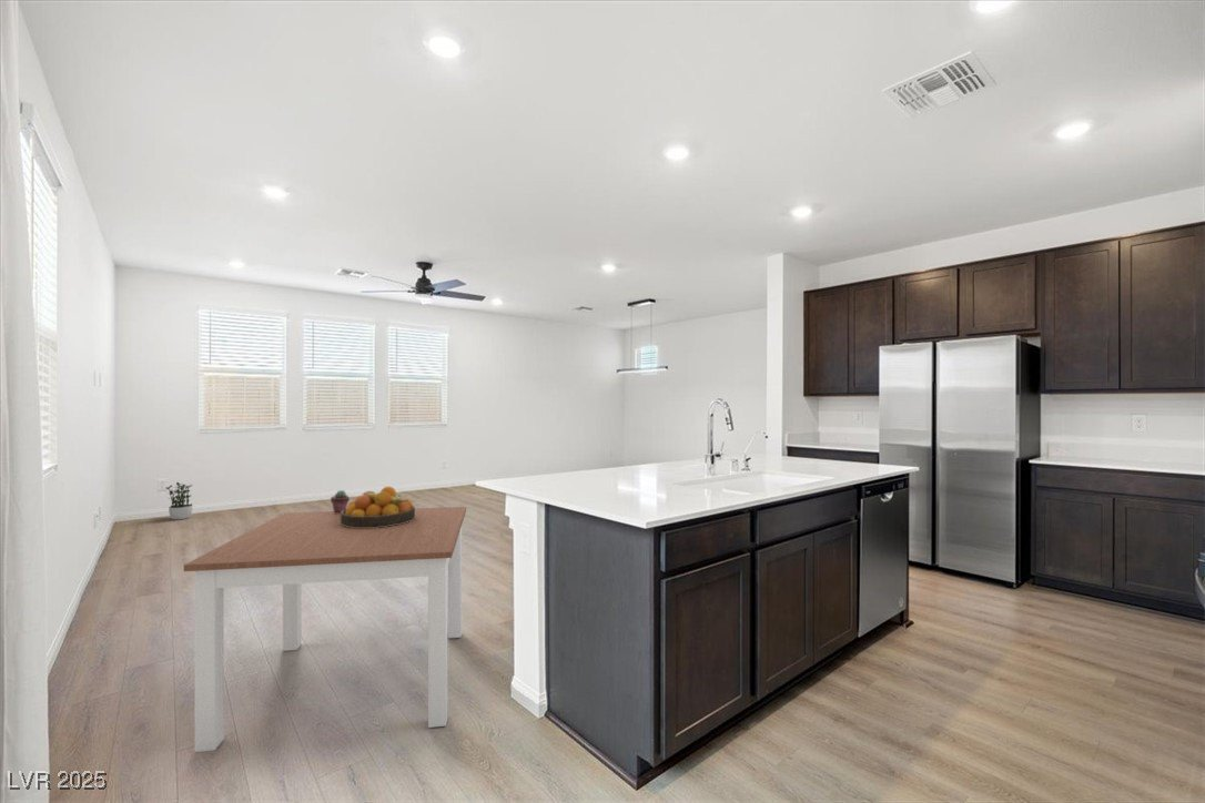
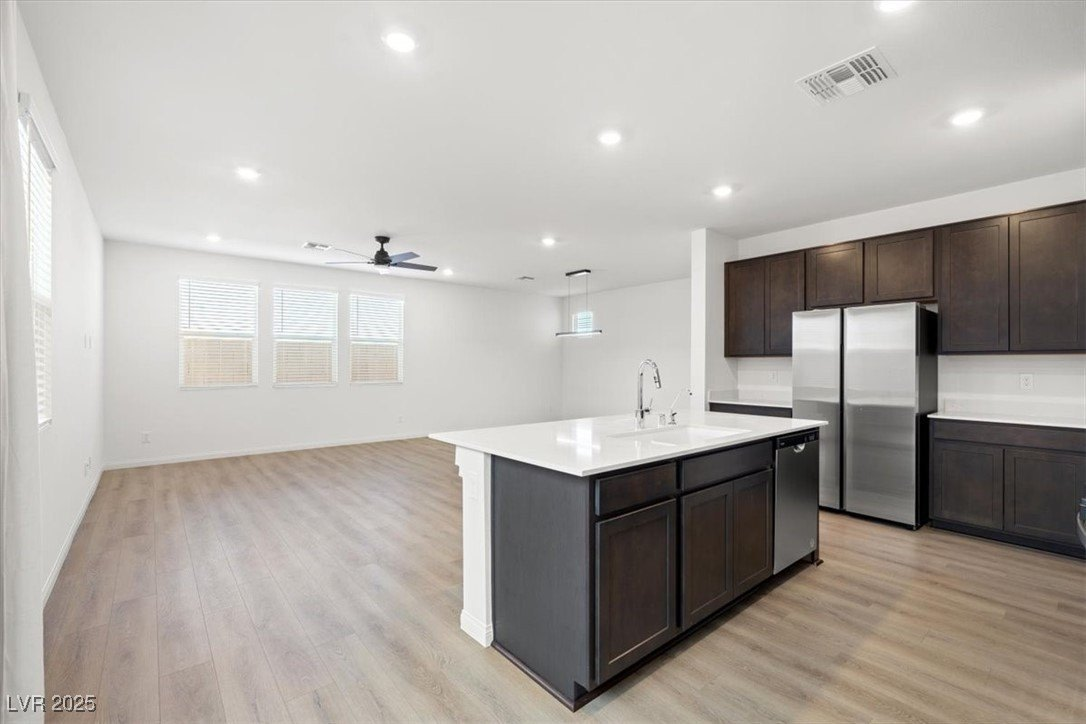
- dining table (350, 580)
- fruit bowl (378, 504)
- potted plant (179, 499)
- potted succulent (340, 500)
